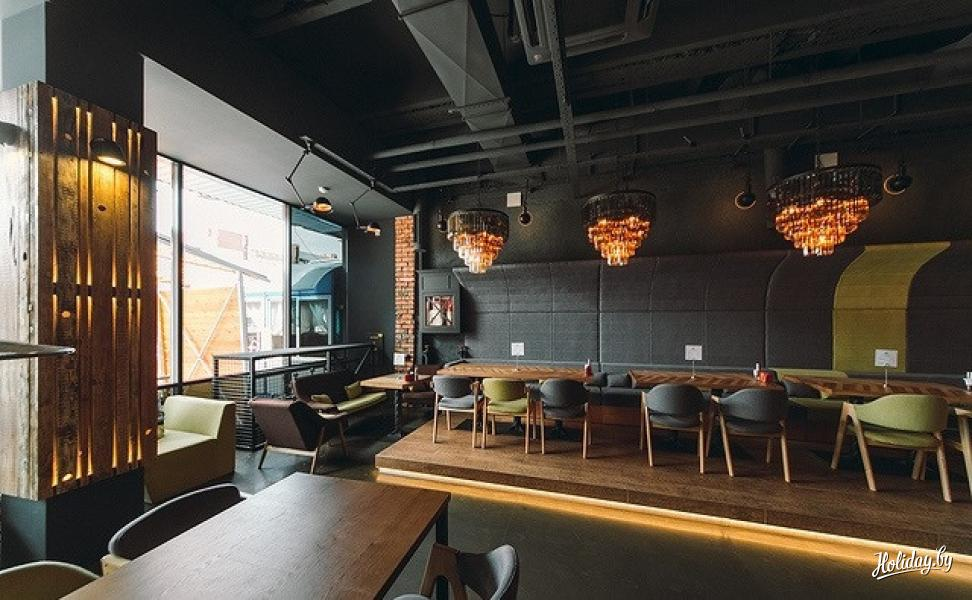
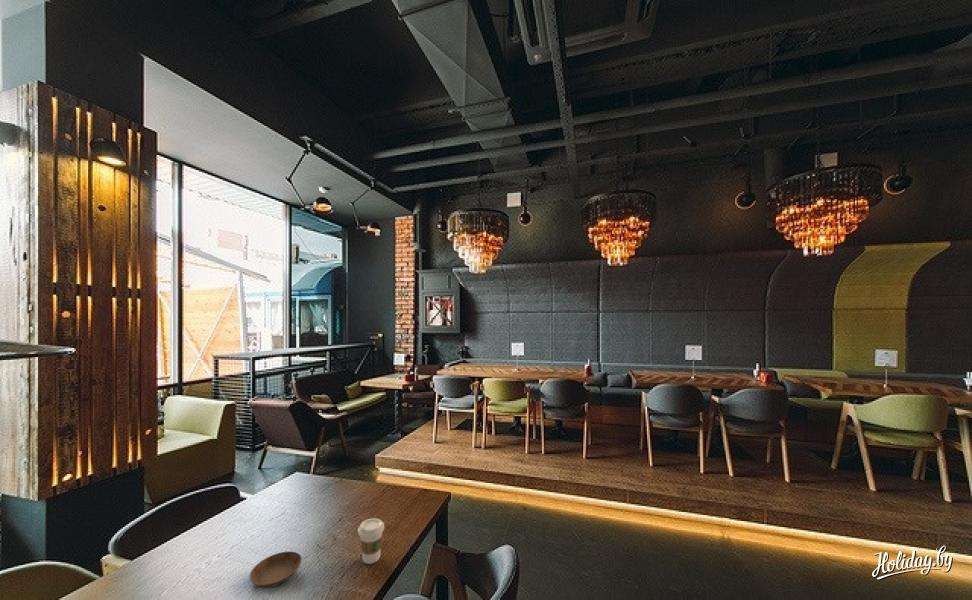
+ coffee cup (371, 540)
+ saucer (276, 570)
